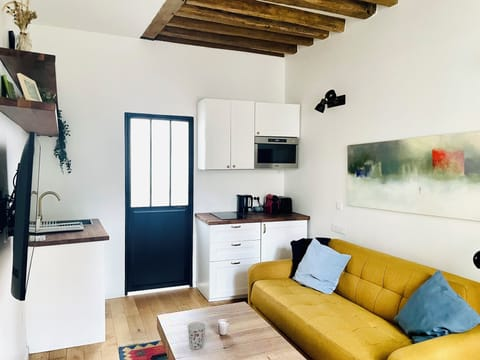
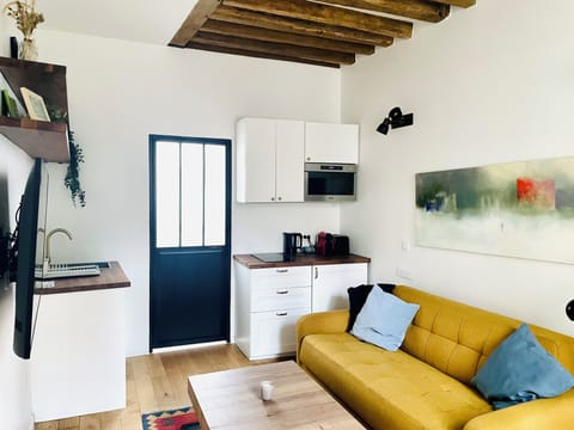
- cup (196, 335)
